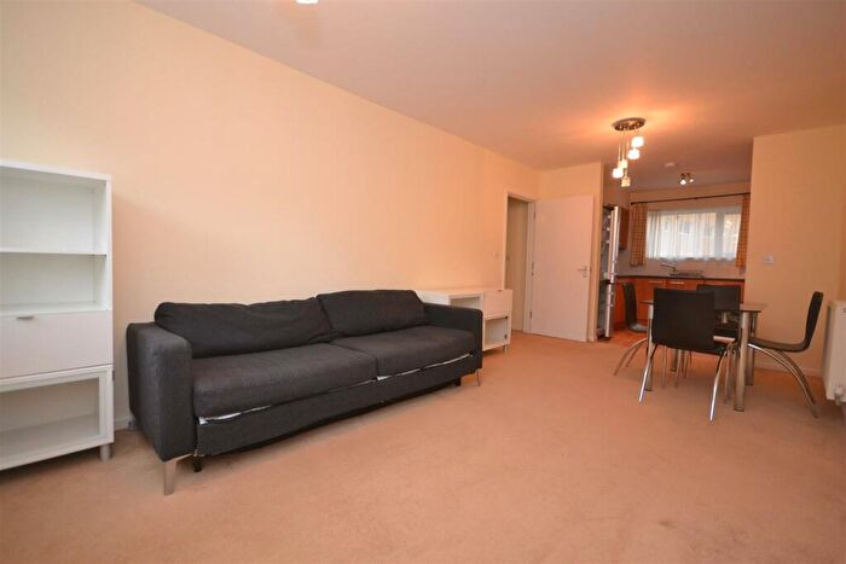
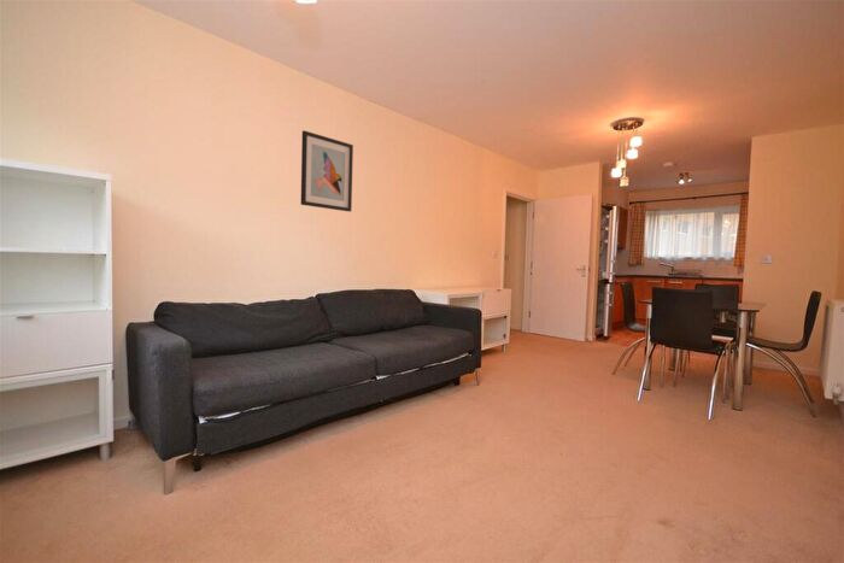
+ wall art (328, 172)
